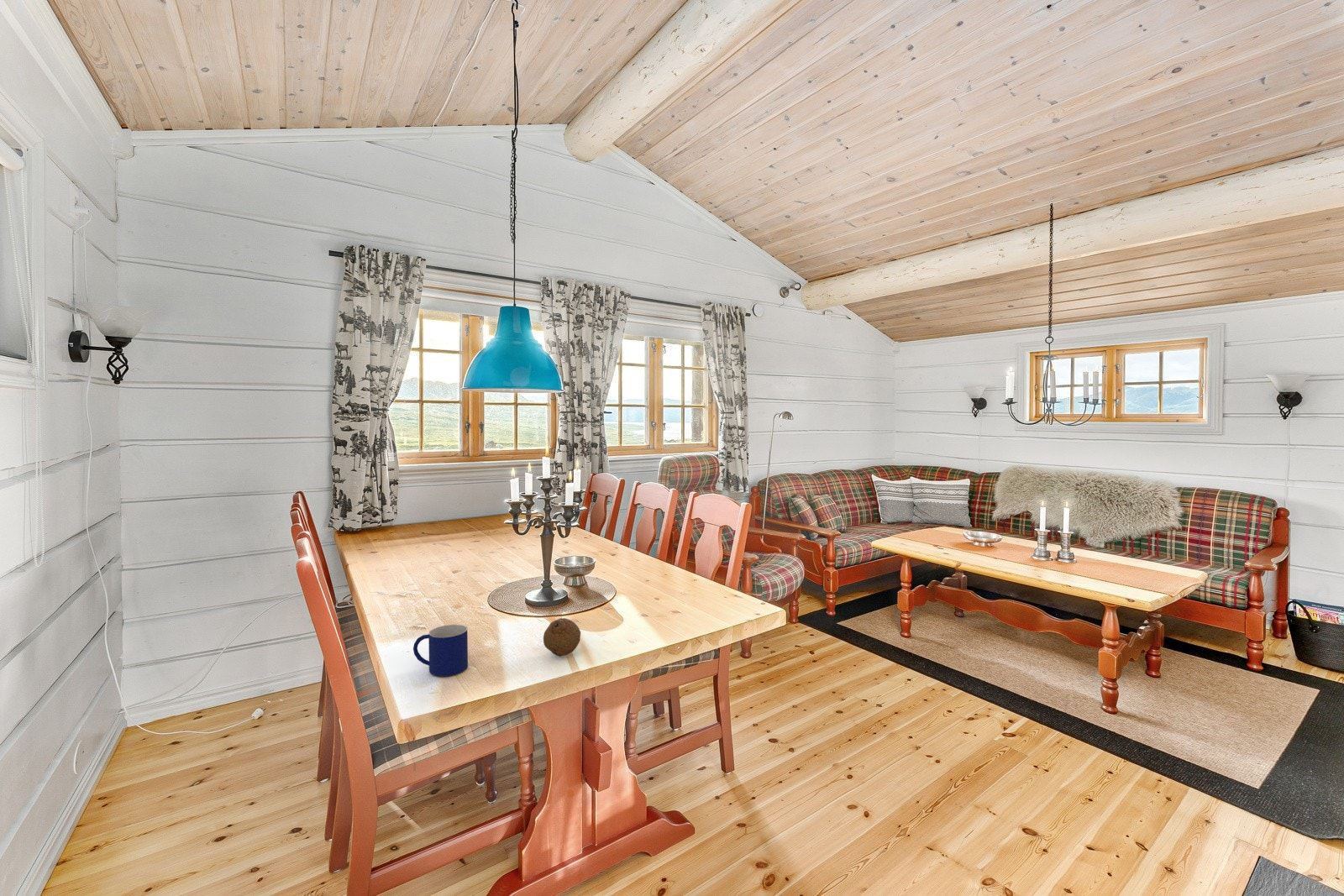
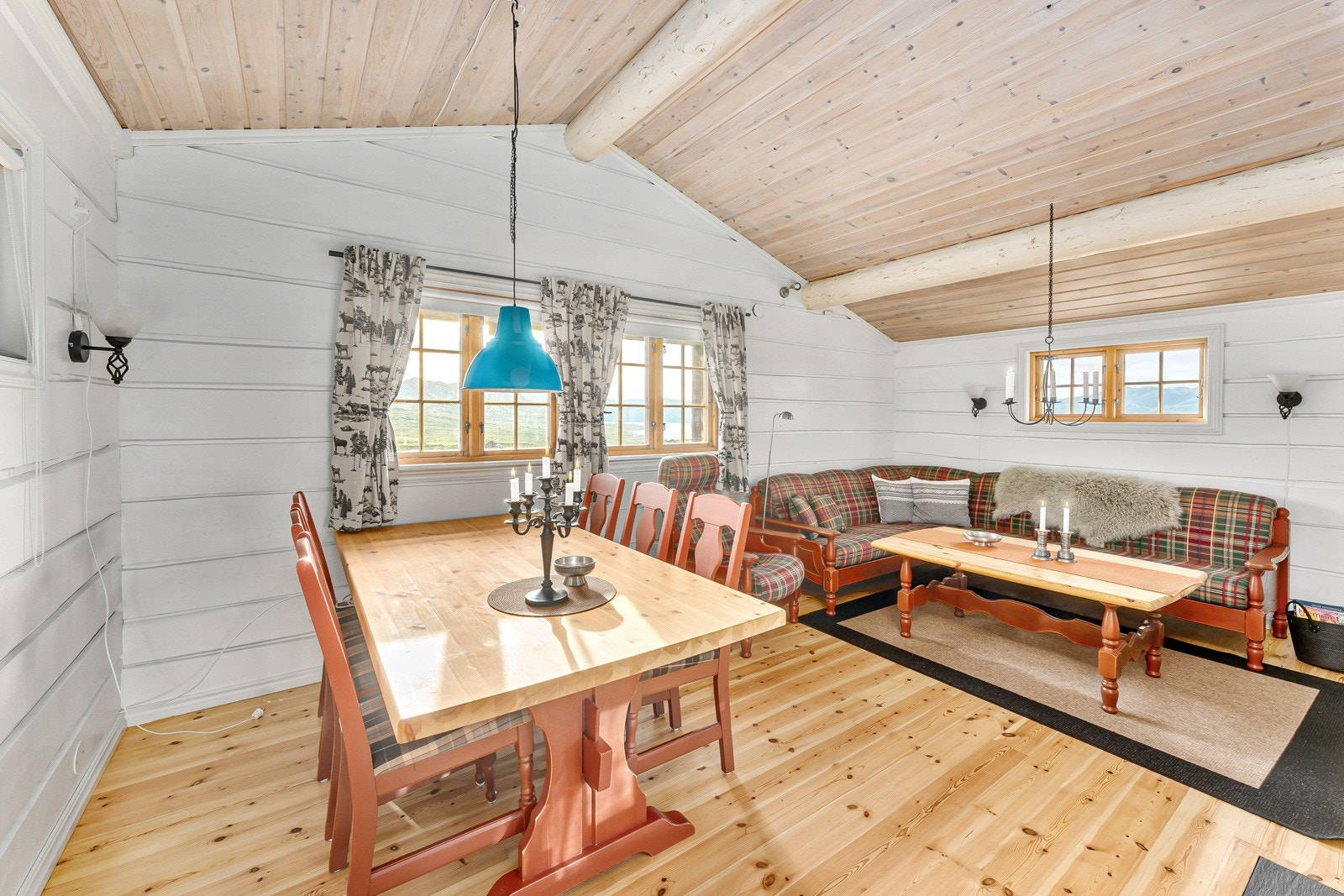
- fruit (562, 636)
- mug (440, 649)
